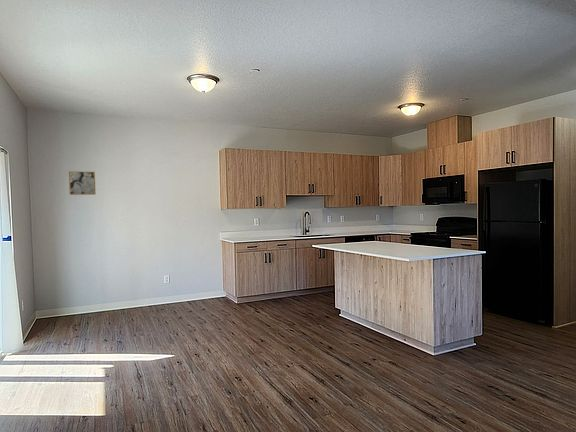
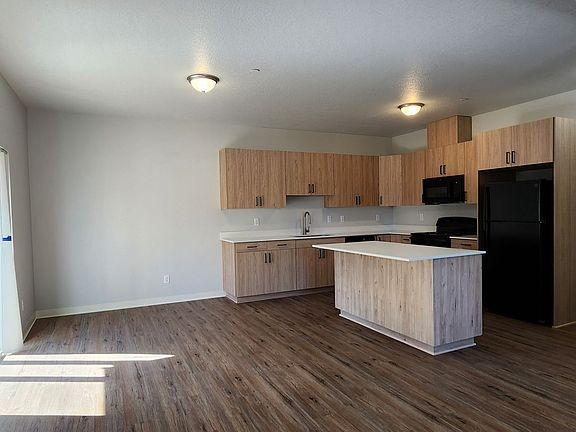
- wall art (82, 183)
